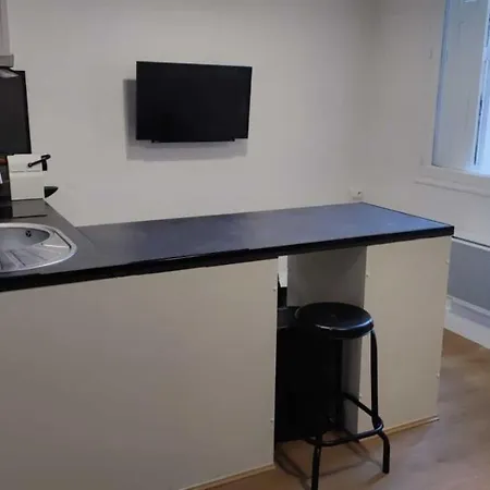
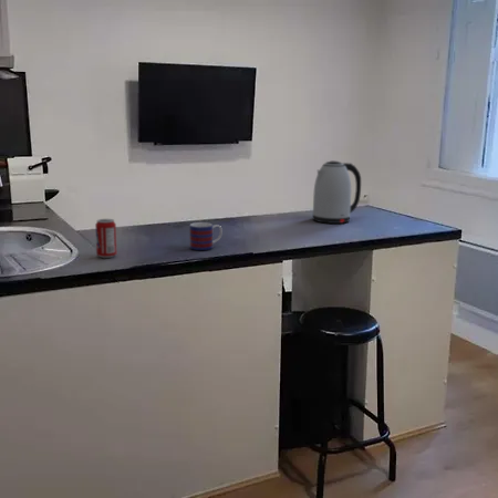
+ mug (206, 236)
+ beverage can (105, 238)
+ kettle (338, 190)
